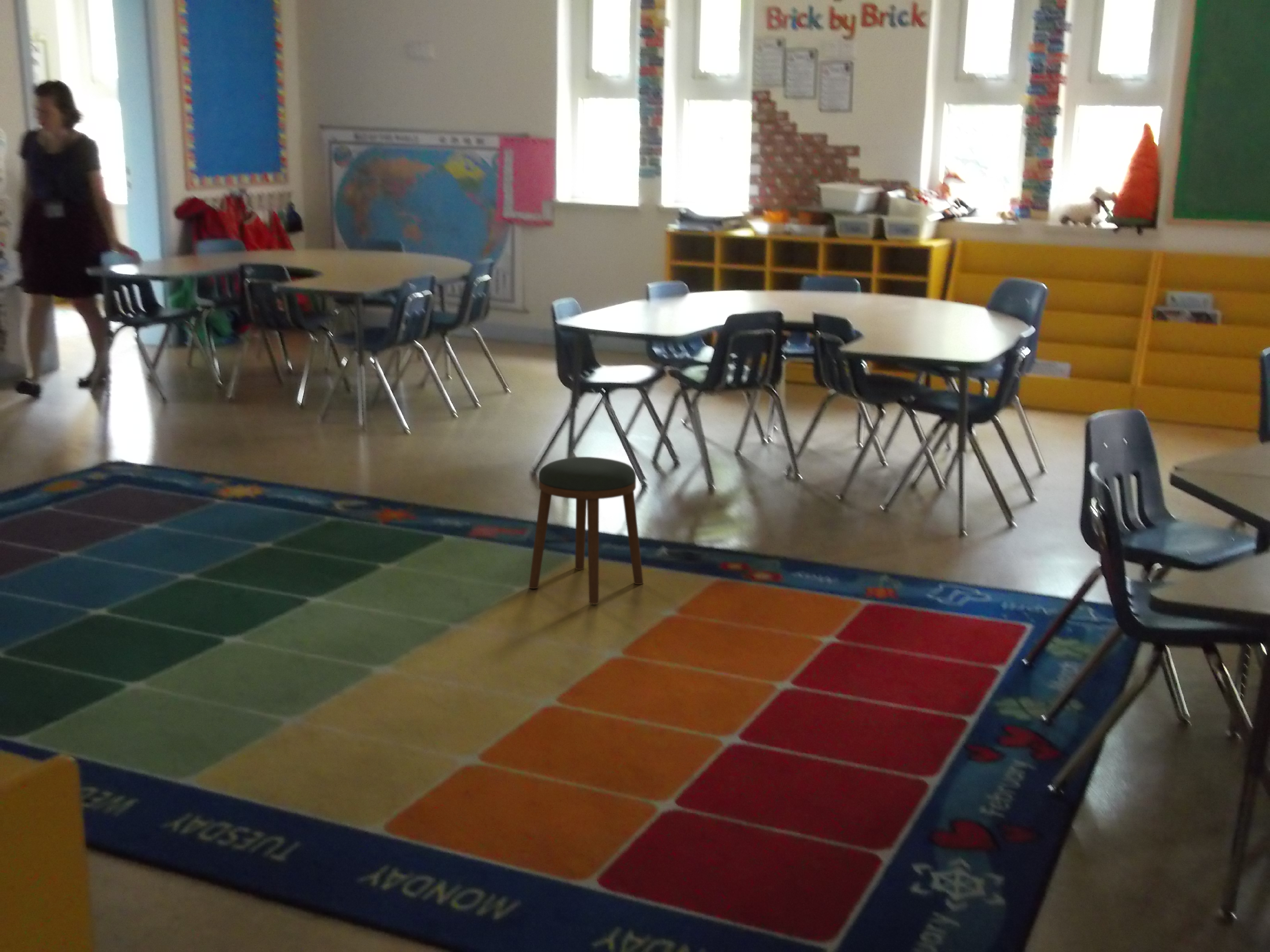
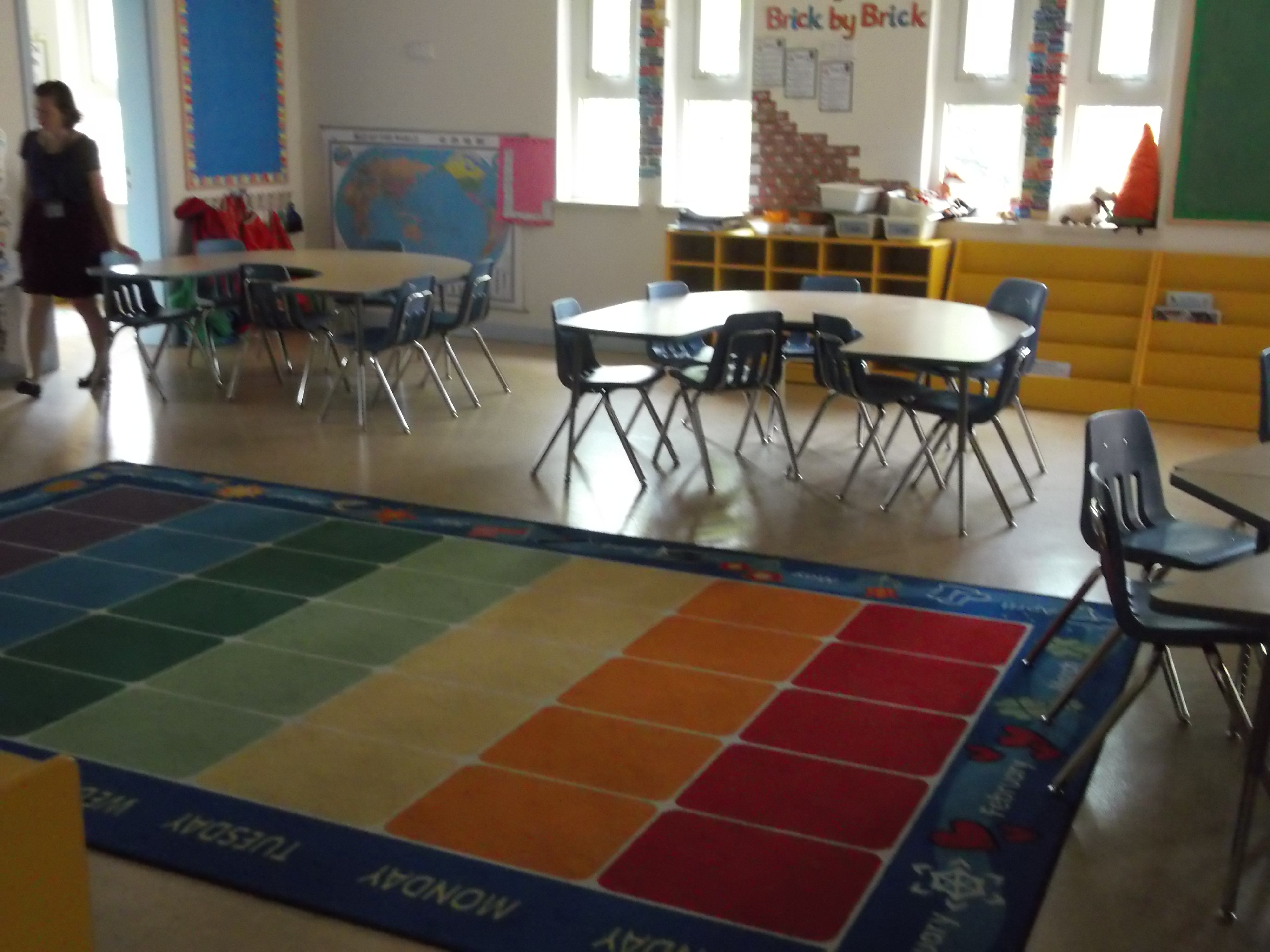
- stool (587, 524)
